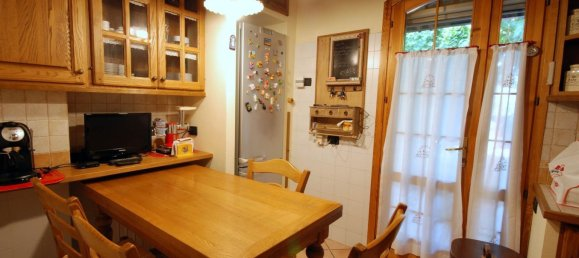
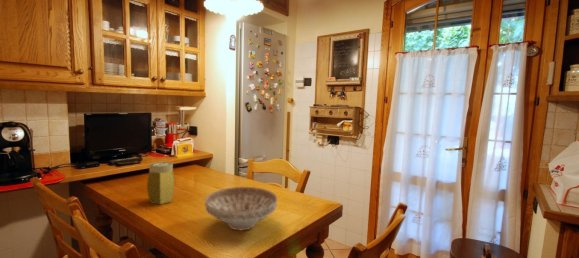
+ decorative bowl (241, 211)
+ jar (161, 182)
